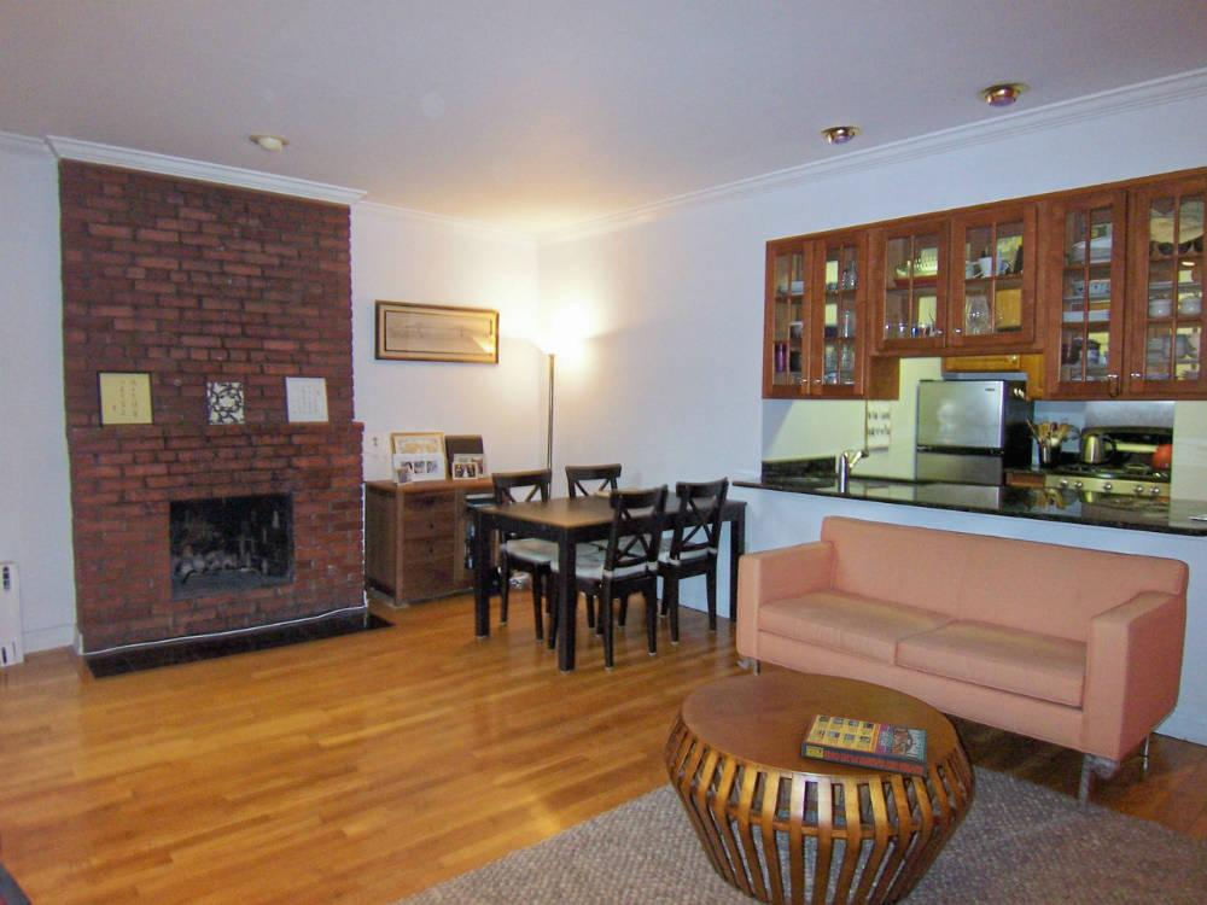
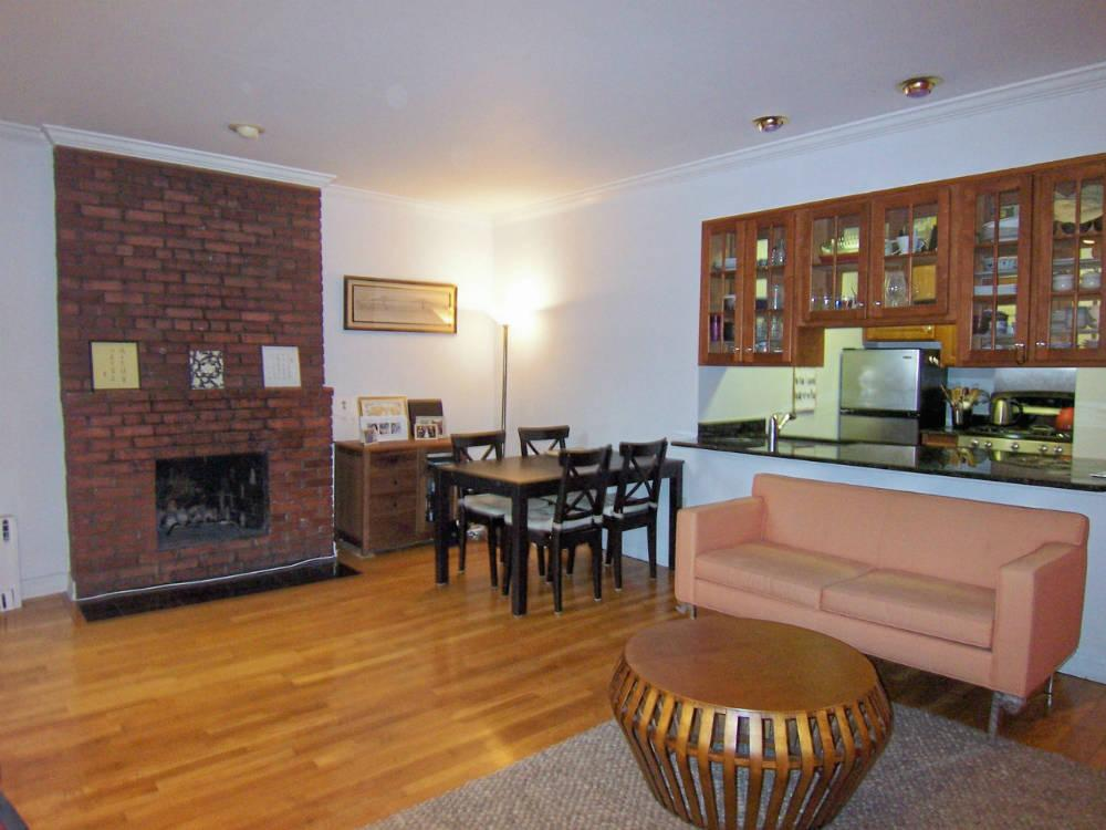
- game compilation box (865, 742)
